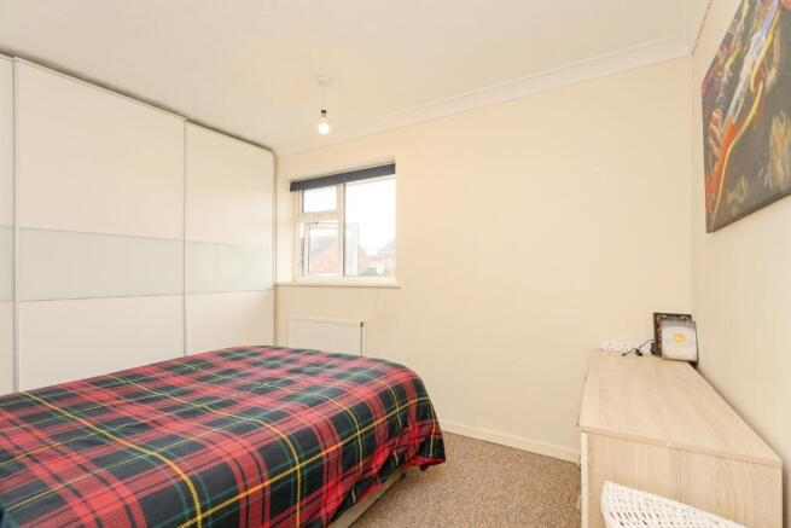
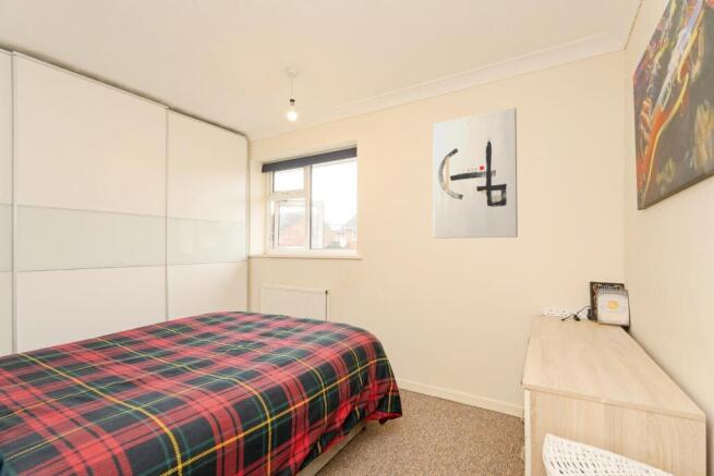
+ wall art (472, 176)
